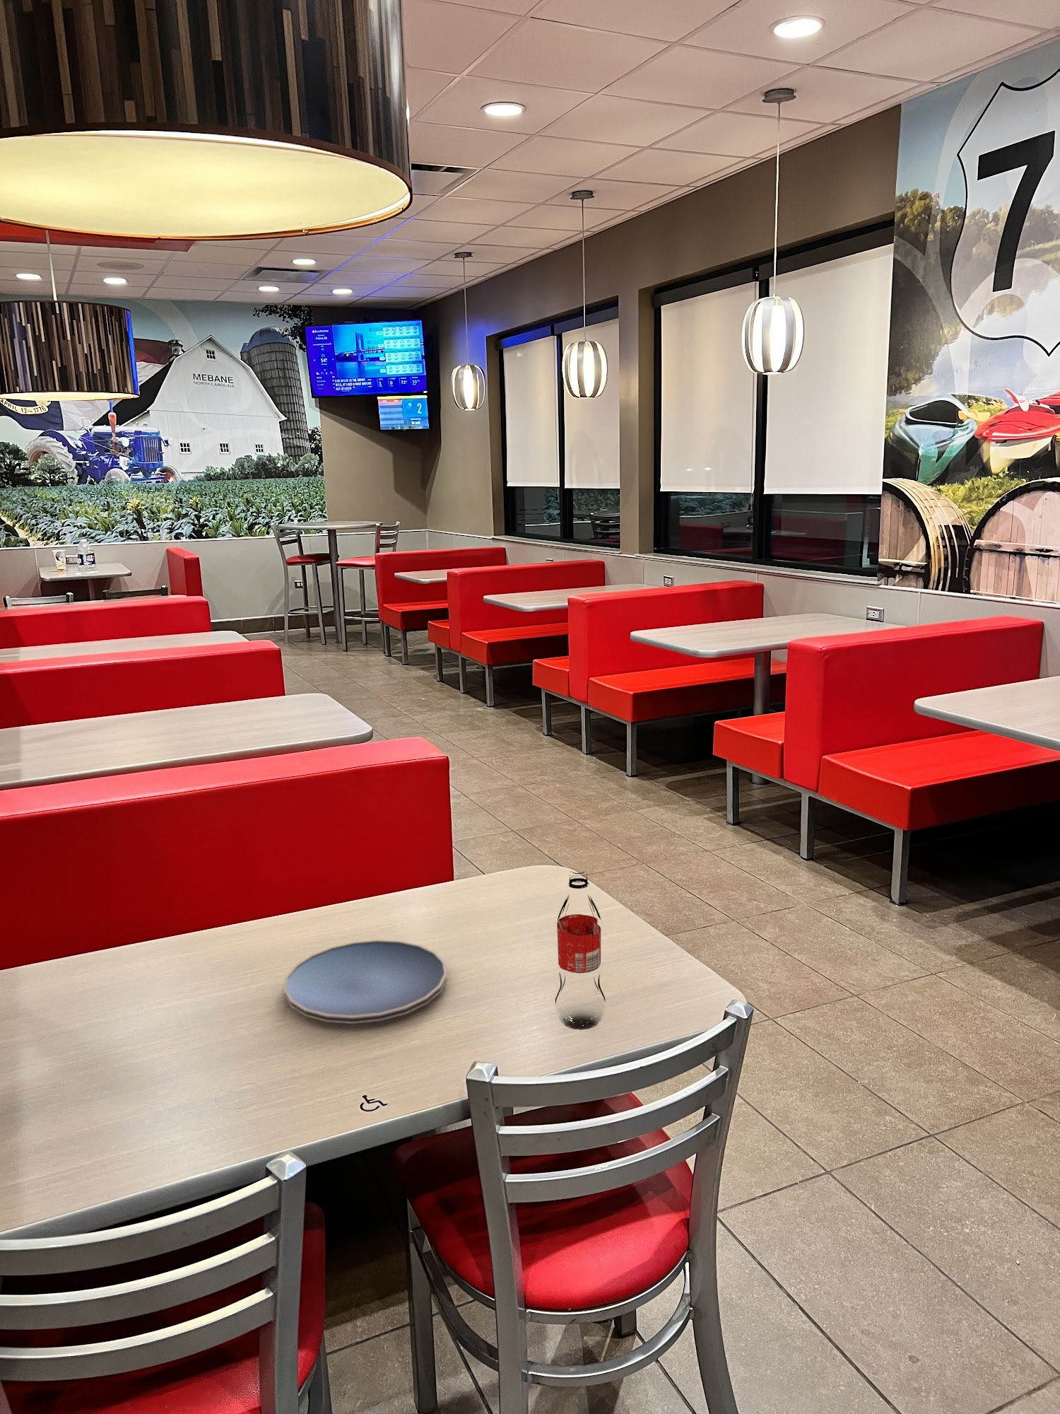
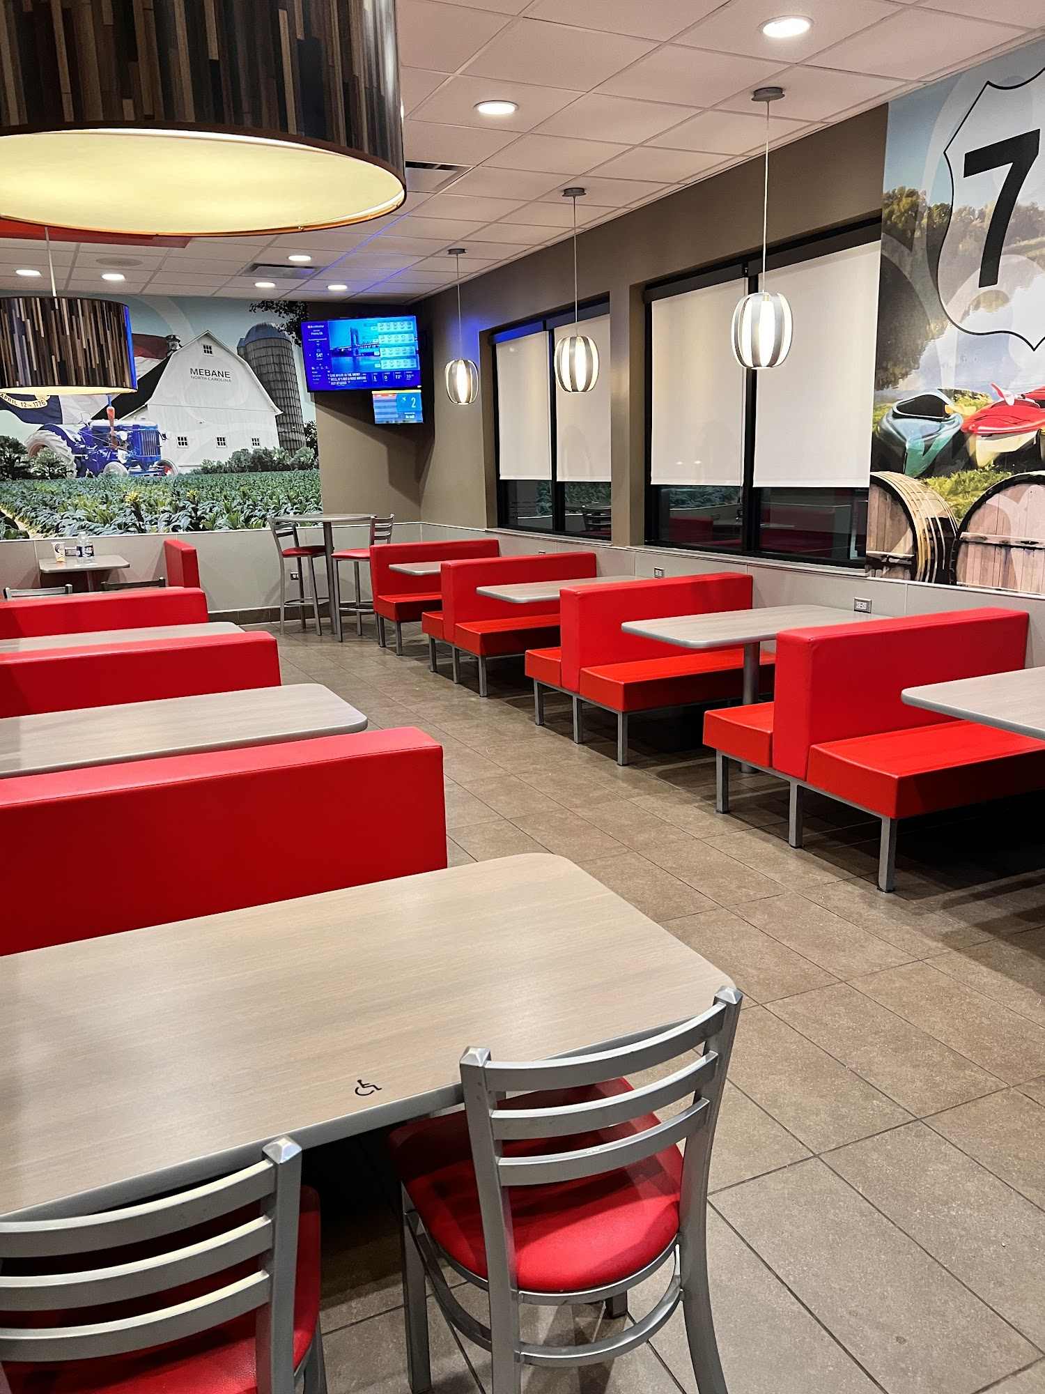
- plate (366, 981)
- soda bottle (579, 947)
